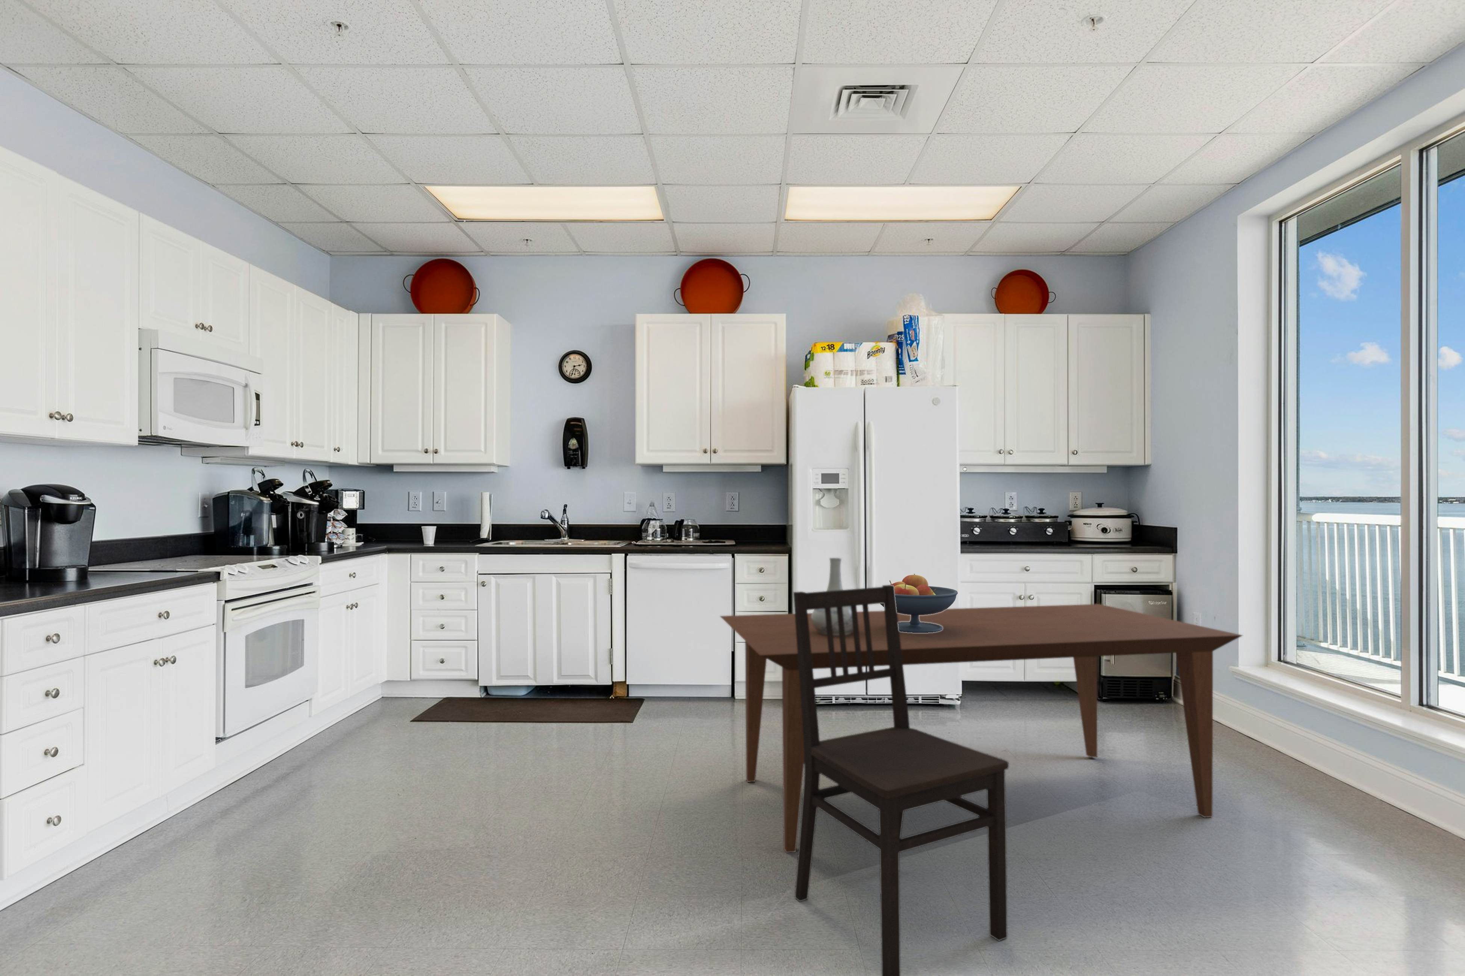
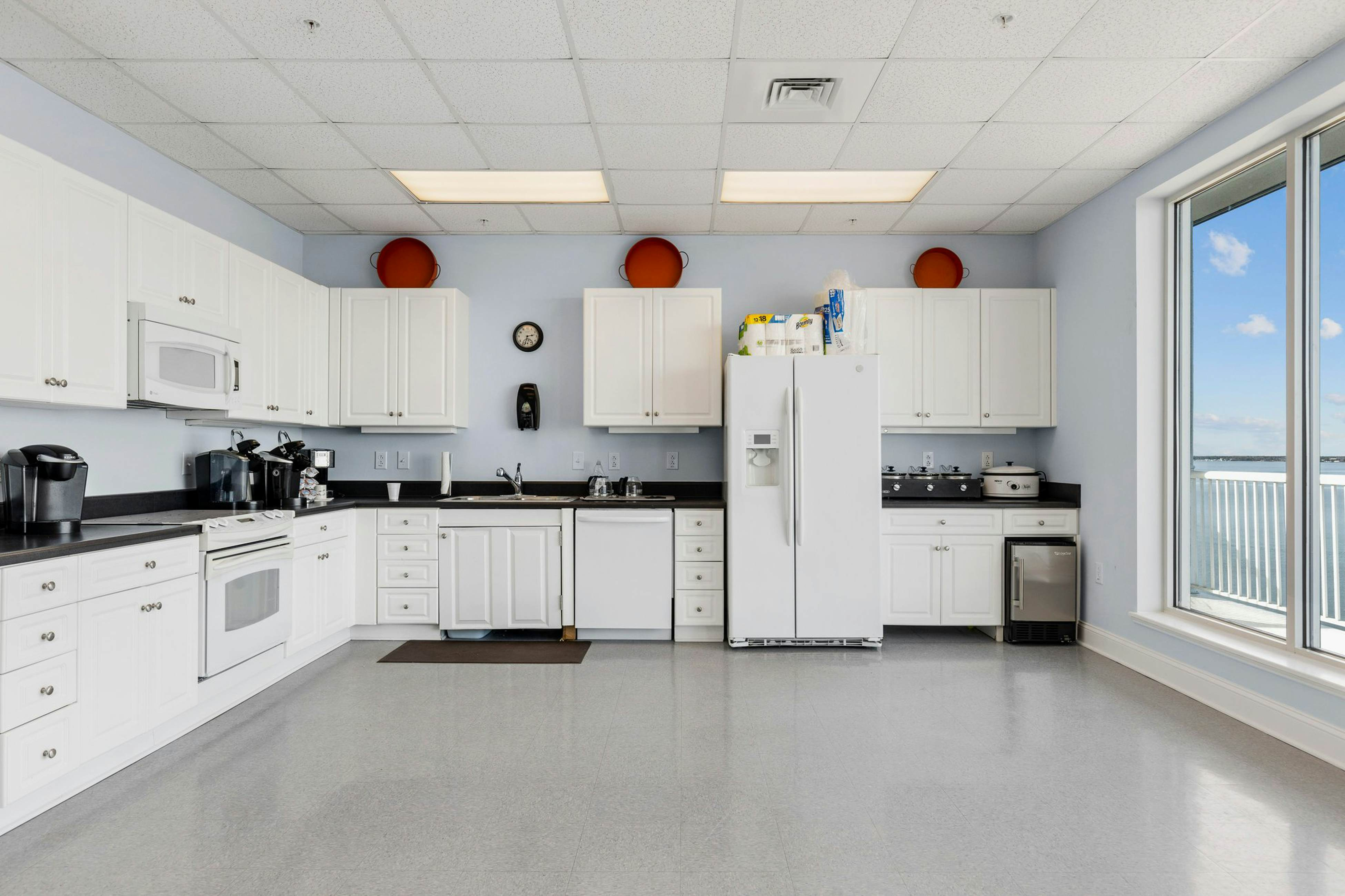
- fruit bowl (915, 602)
- vase (833, 590)
- dining table (960, 662)
- dining chair (893, 757)
